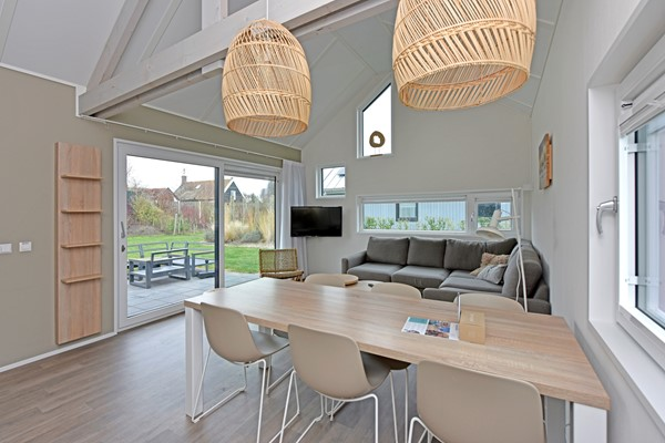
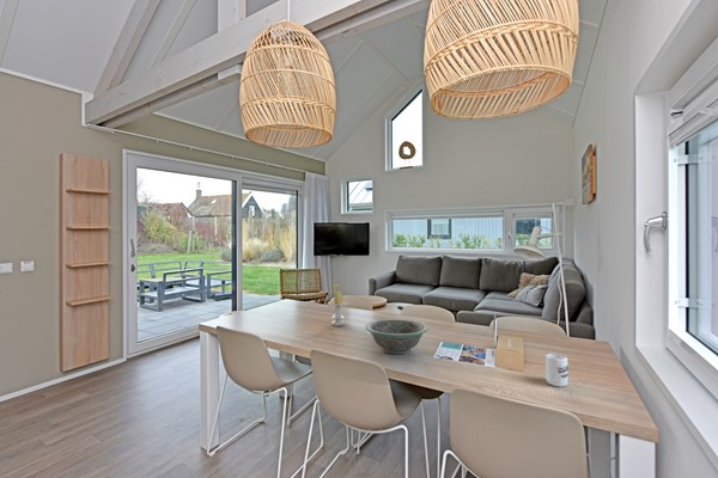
+ cup (556, 369)
+ candle (337, 304)
+ decorative bowl (396, 337)
